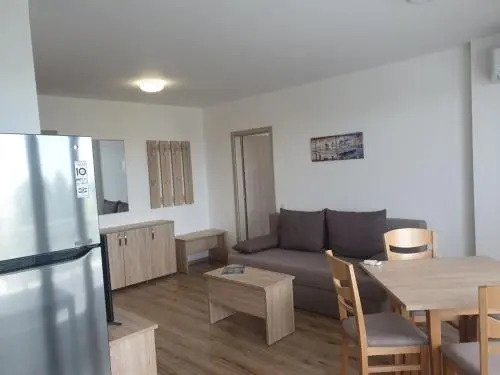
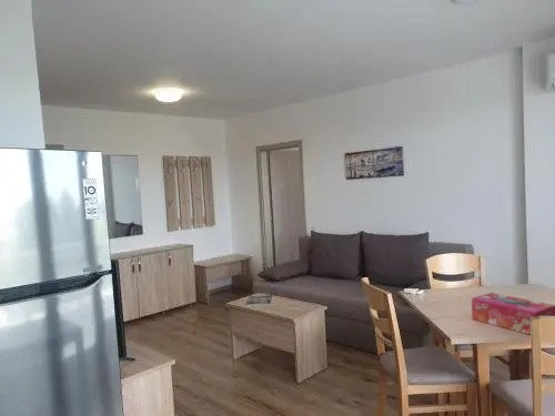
+ tissue box (512, 312)
